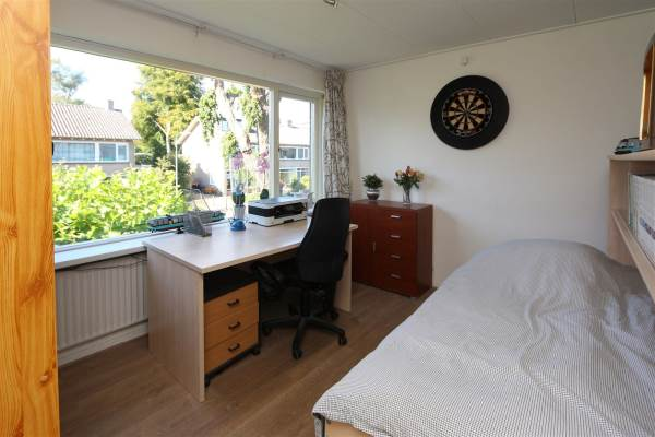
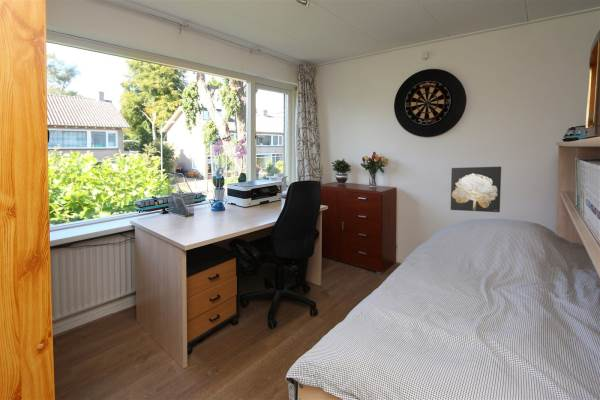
+ wall art (474, 189)
